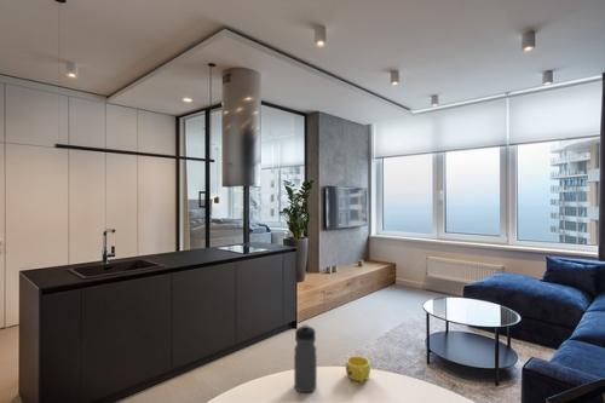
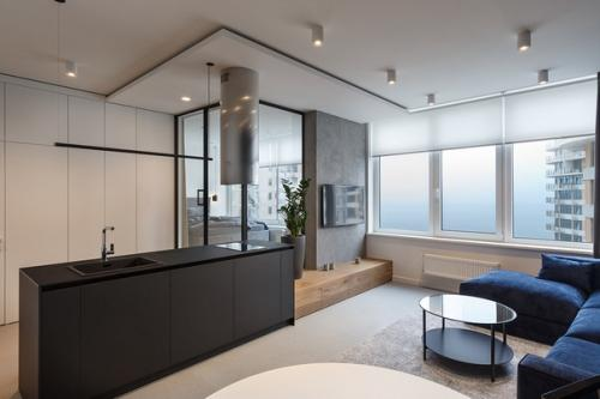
- water bottle (305, 356)
- cup (358, 370)
